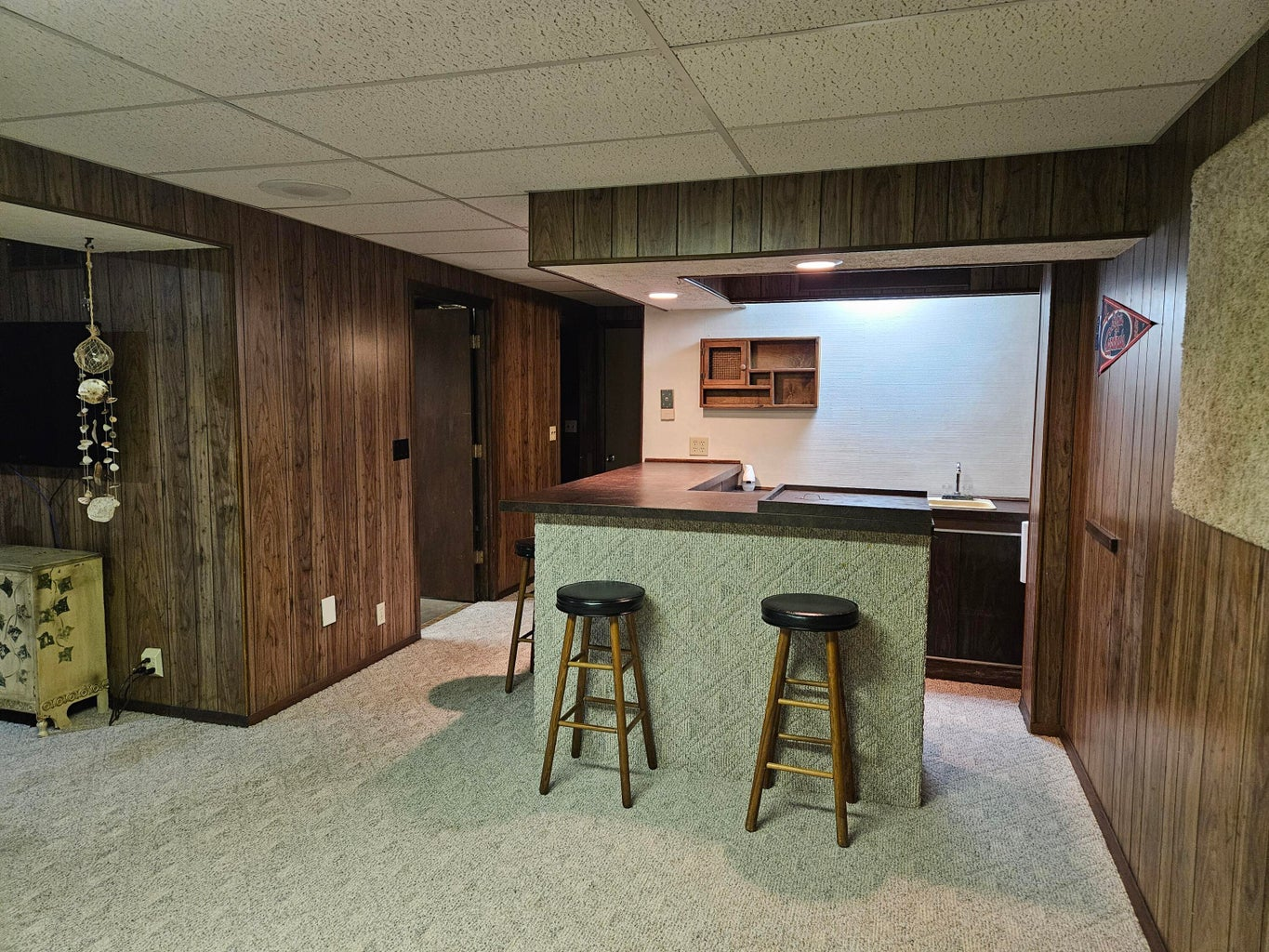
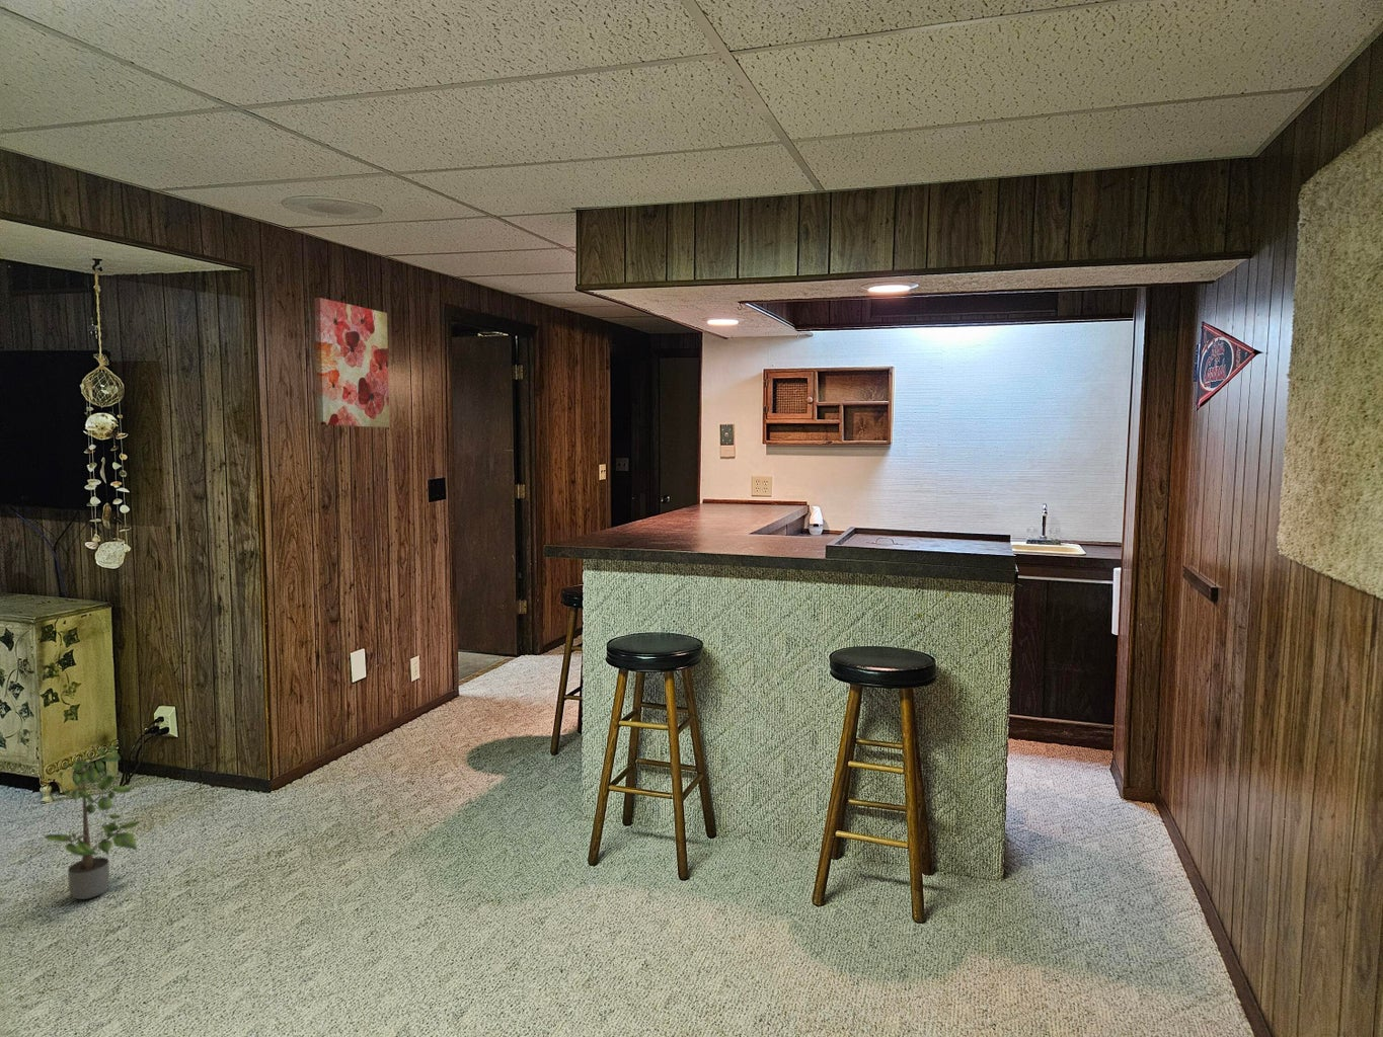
+ wall art (353, 366)
+ potted plant (108, 815)
